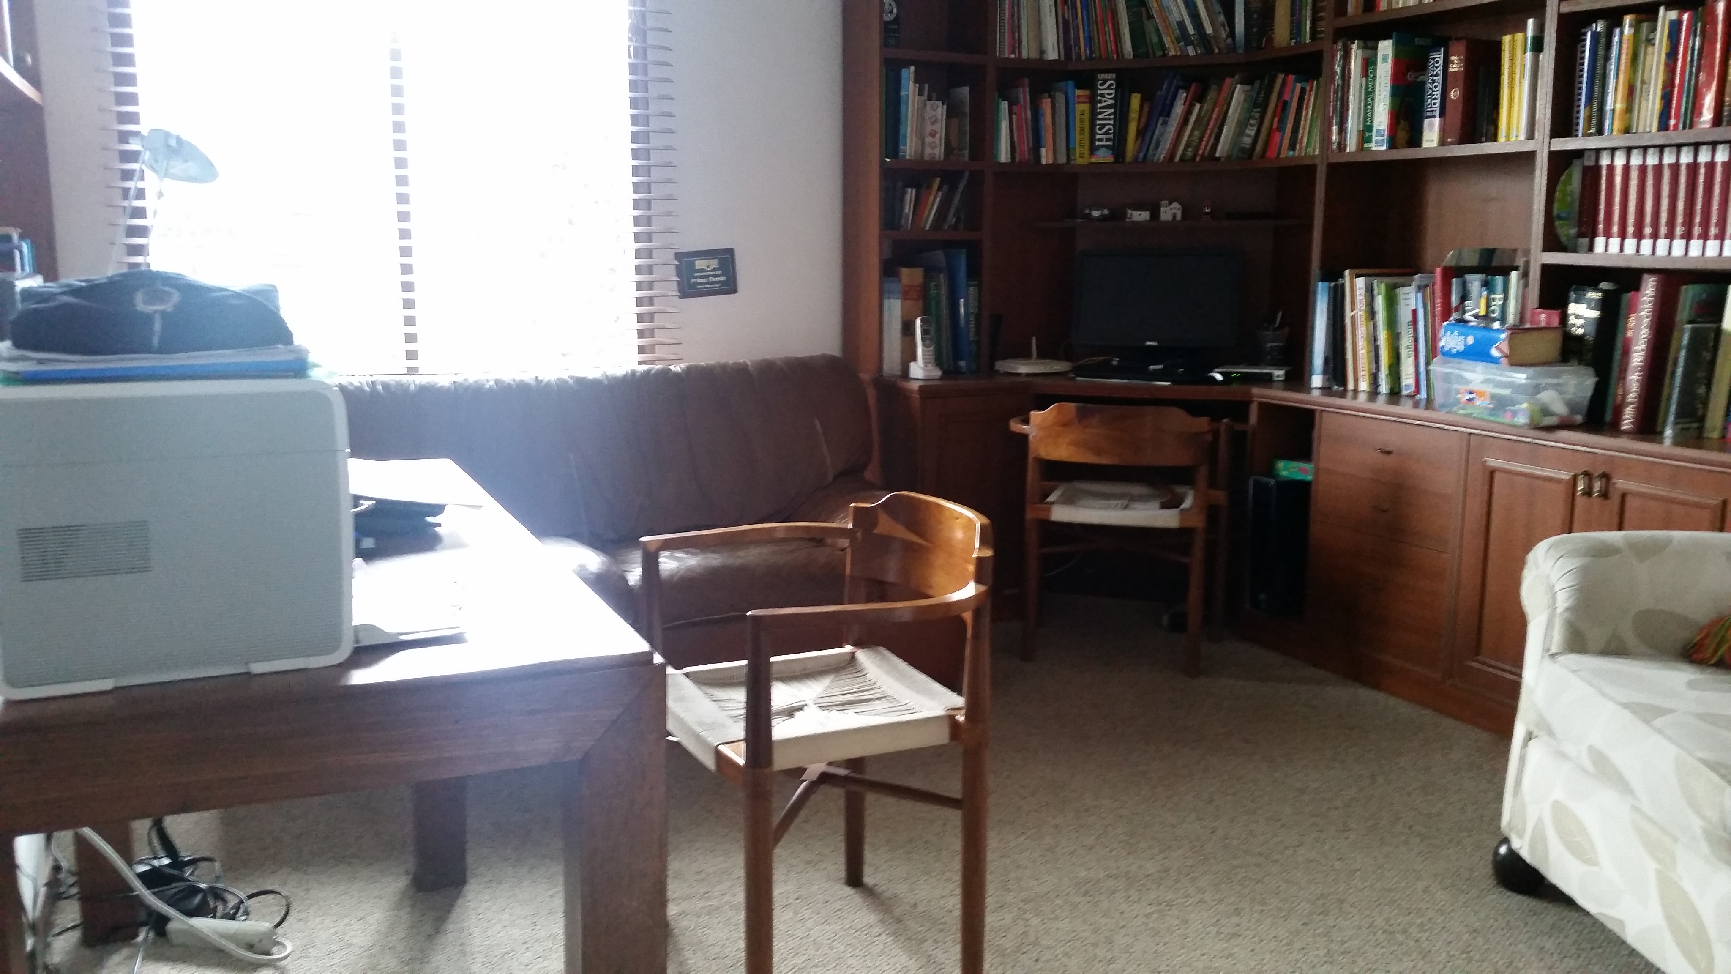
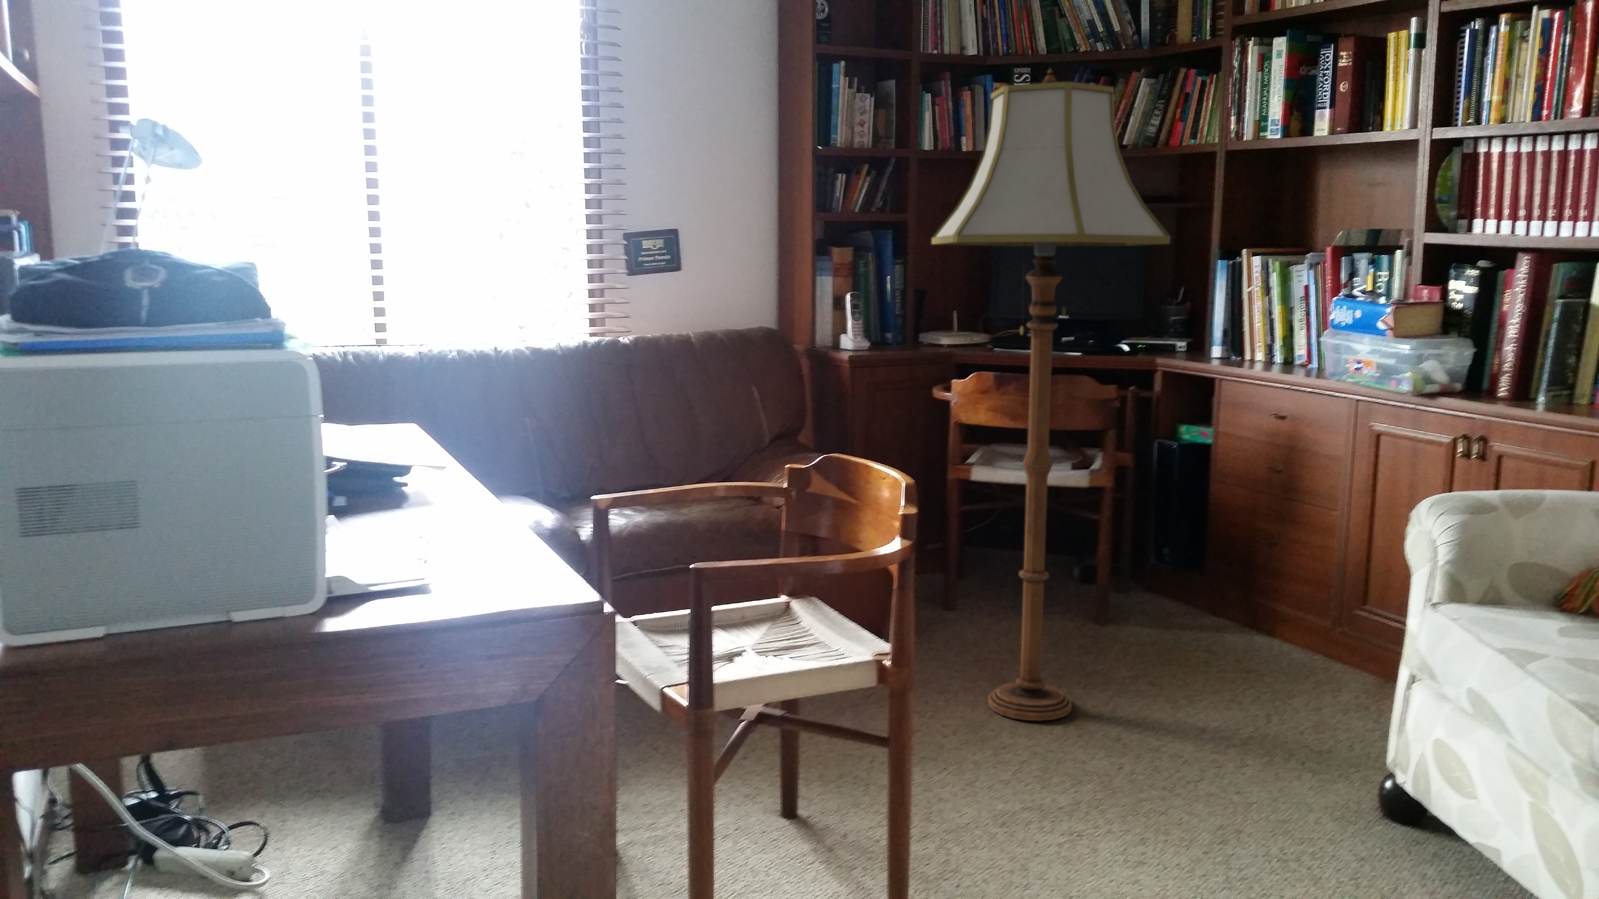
+ floor lamp (1041, 398)
